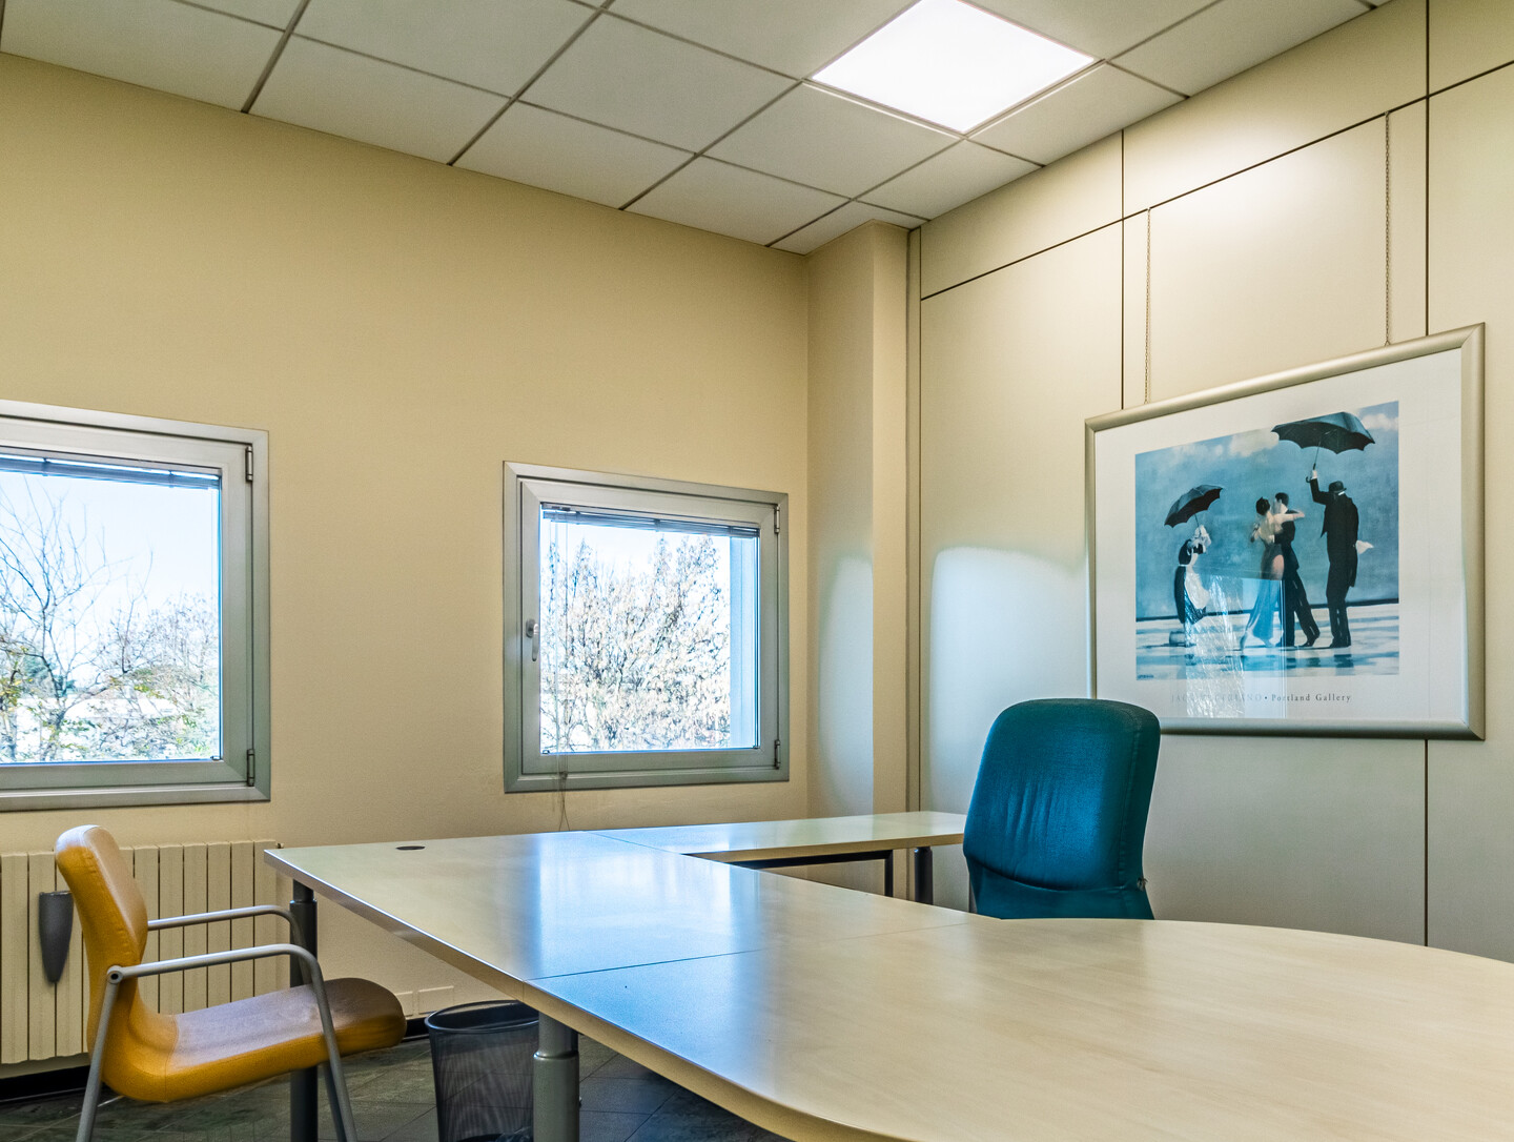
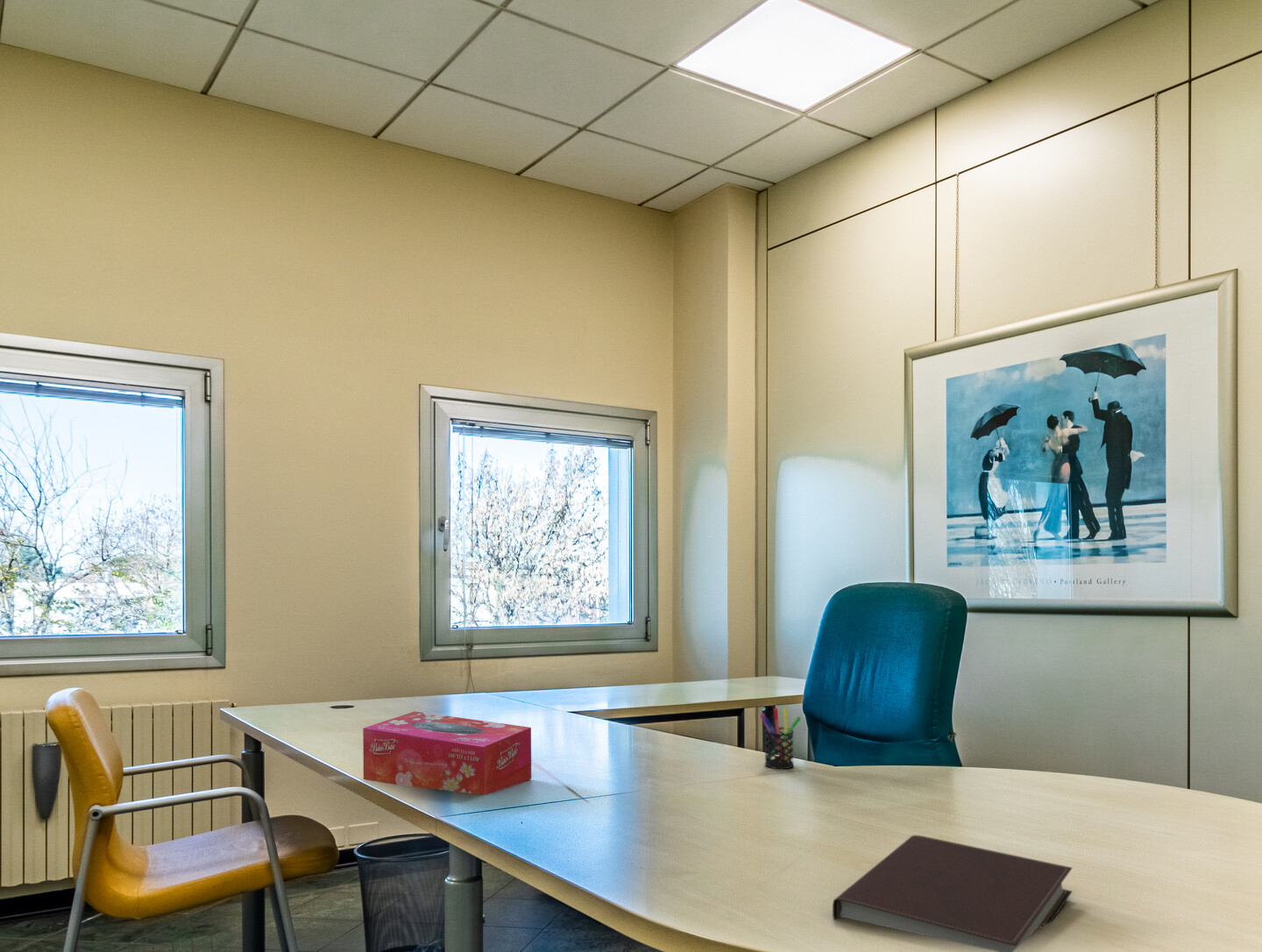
+ tissue box (447, 753)
+ pen holder (782, 735)
+ notebook (956, 894)
